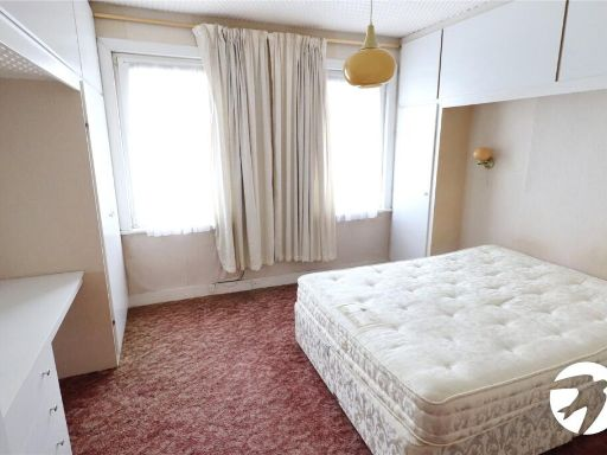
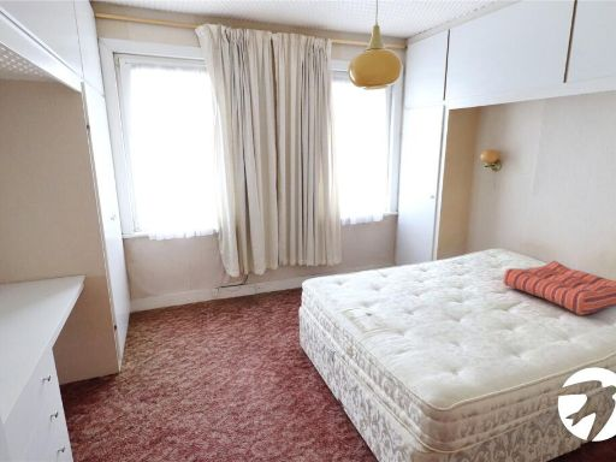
+ seat cushion (565, 284)
